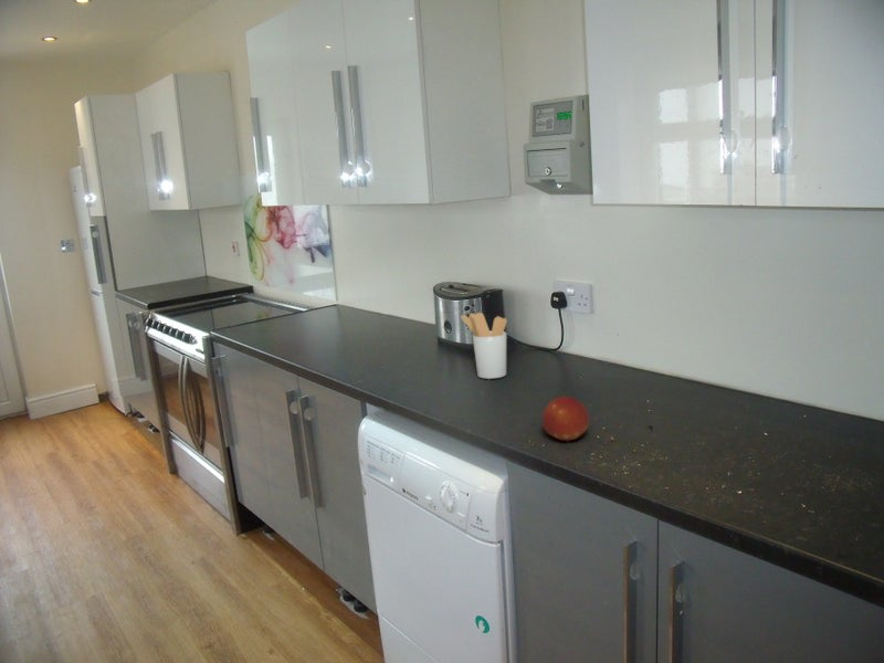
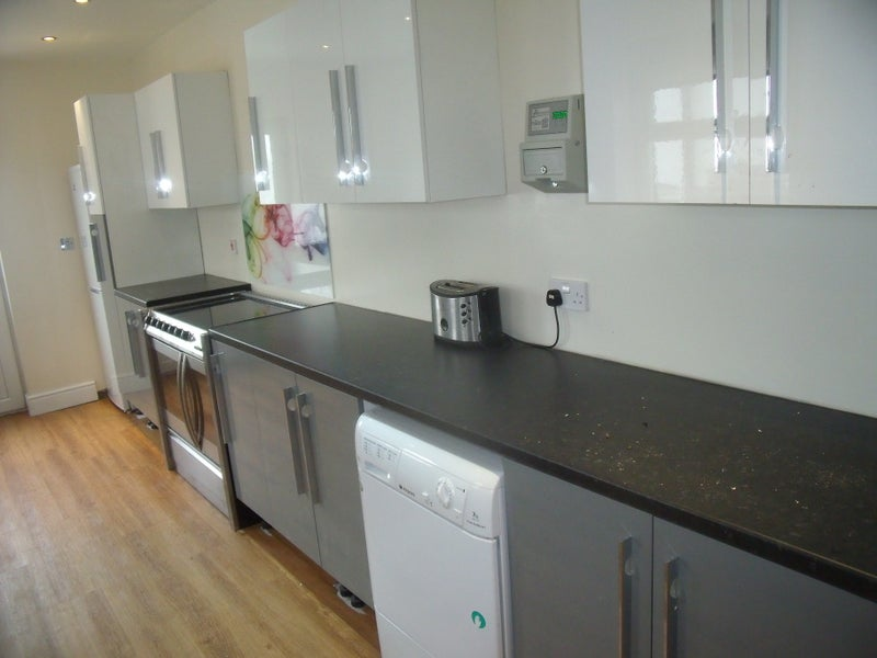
- utensil holder (484, 343)
- fruit (565, 417)
